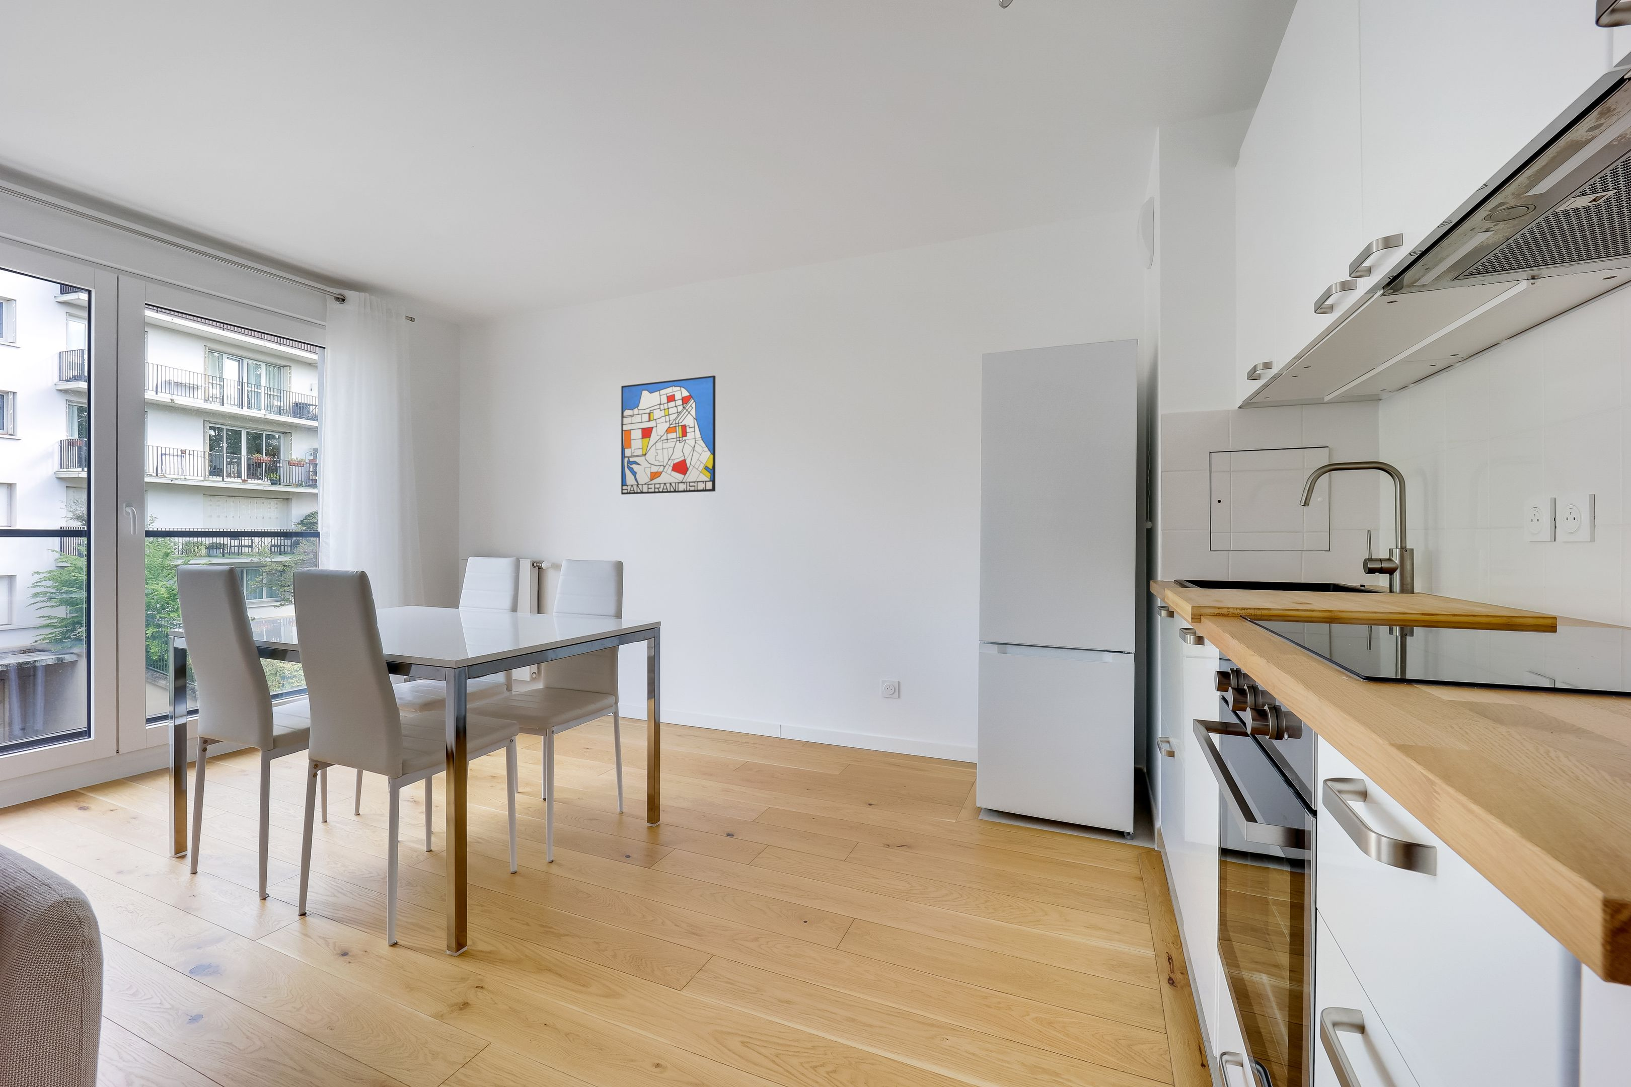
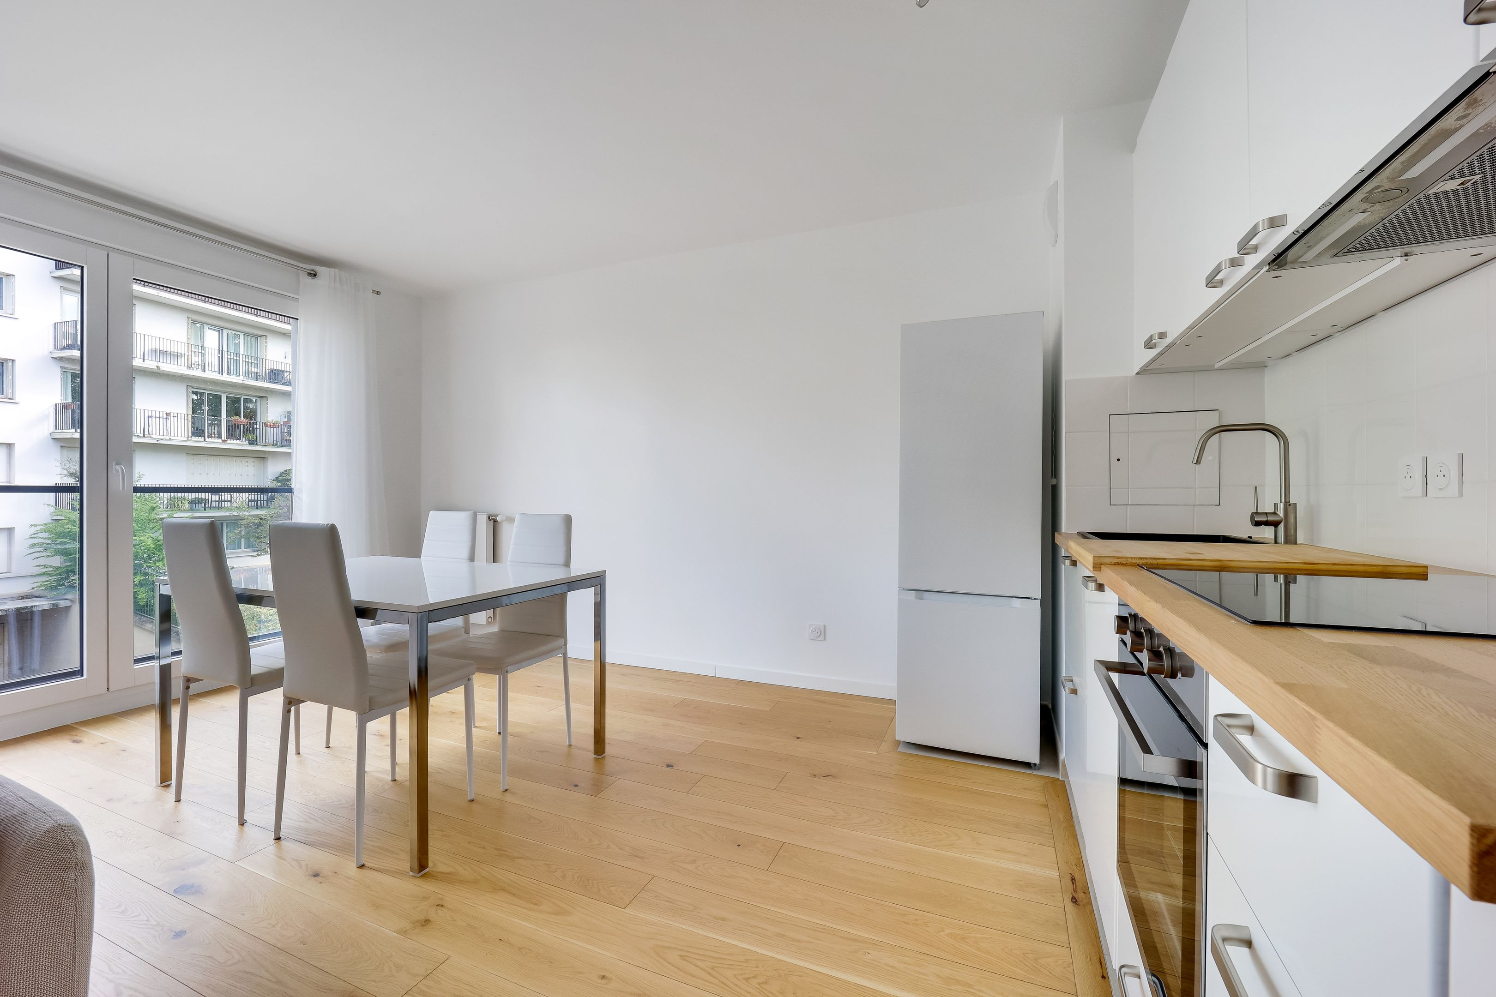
- wall art (666, 437)
